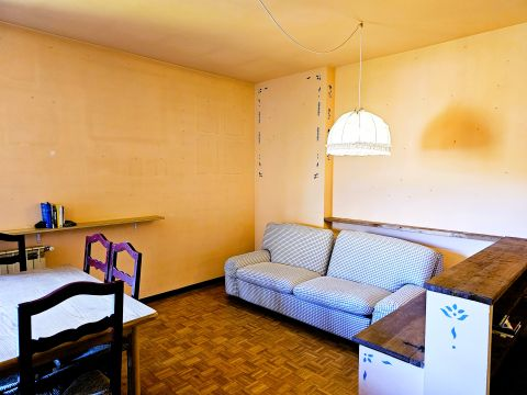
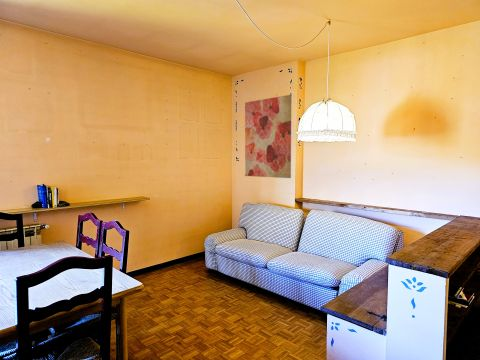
+ wall art (266, 138)
